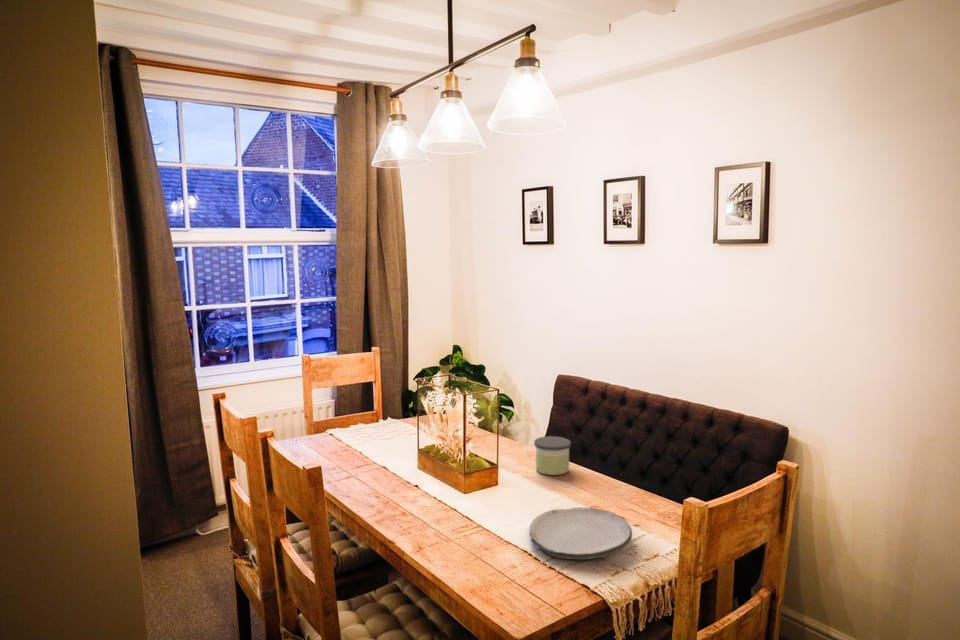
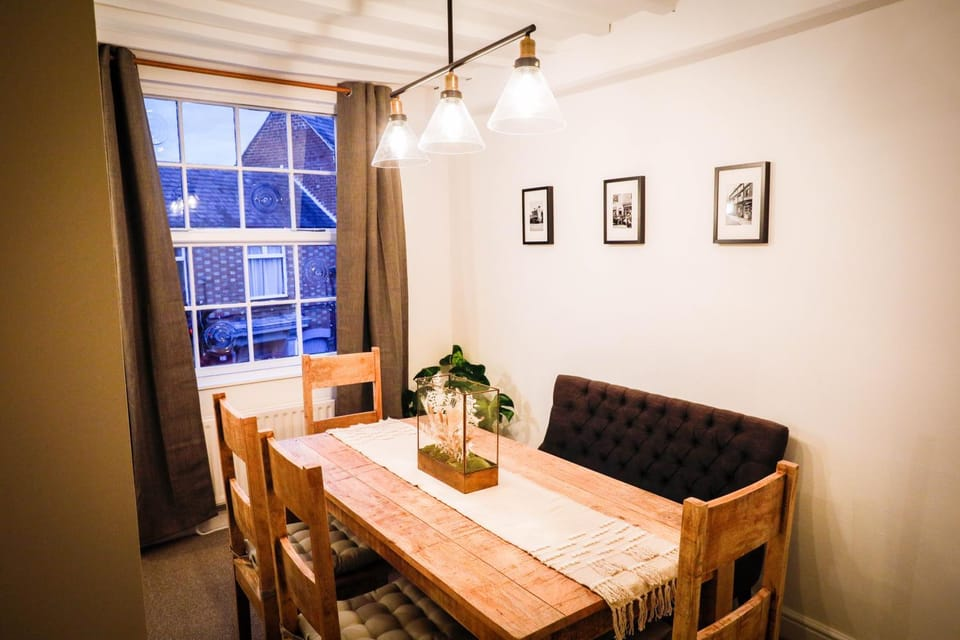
- plate (579, 532)
- candle (552, 455)
